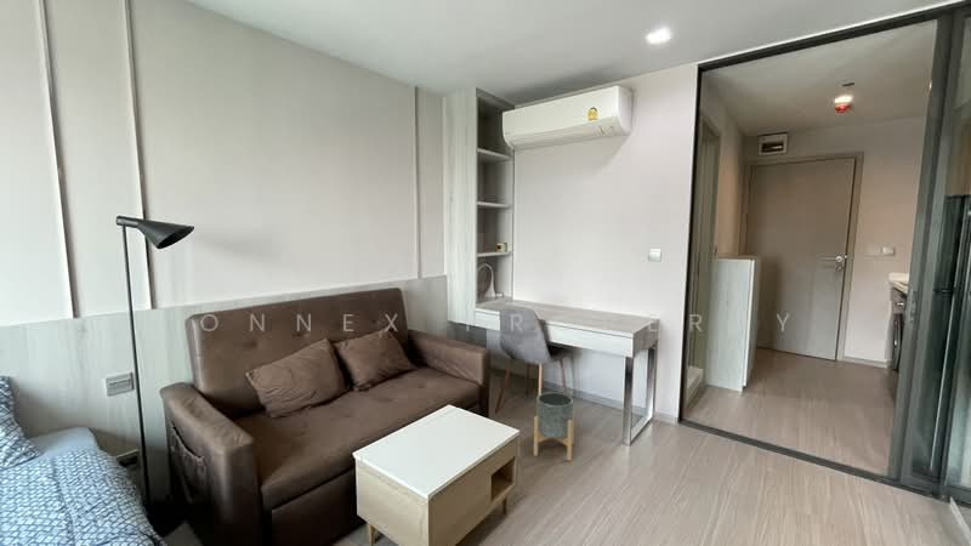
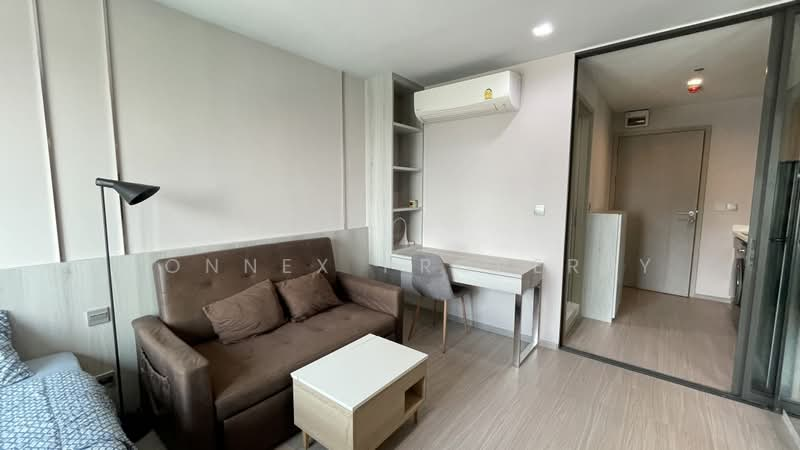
- planter (553, 423)
